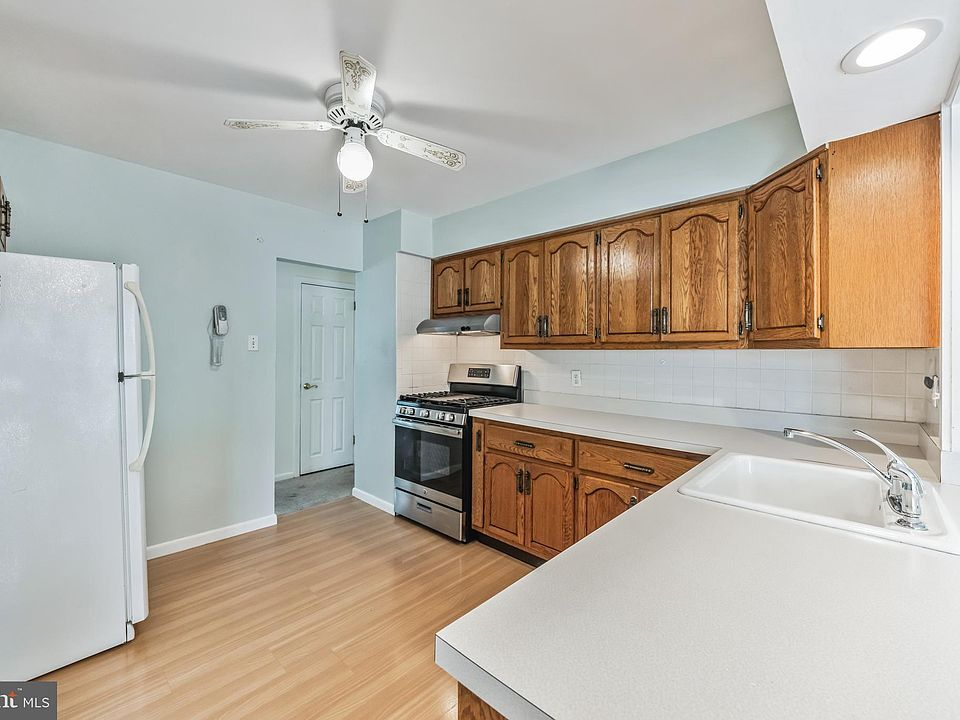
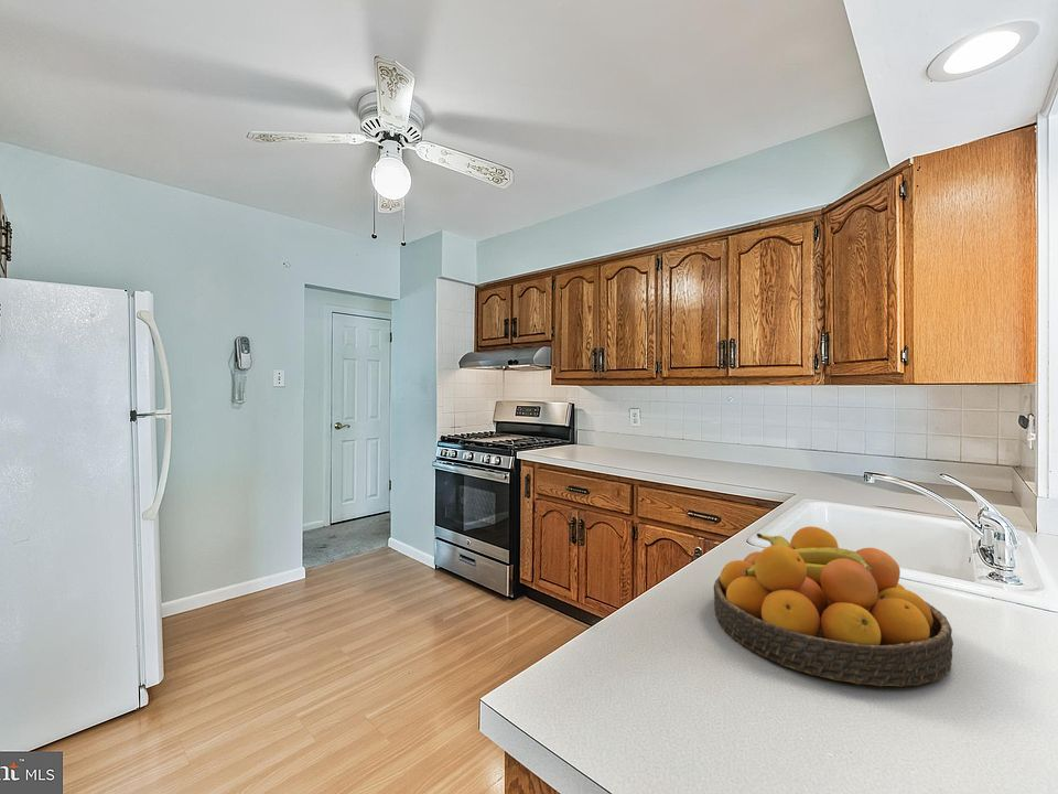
+ fruit bowl (820, 583)
